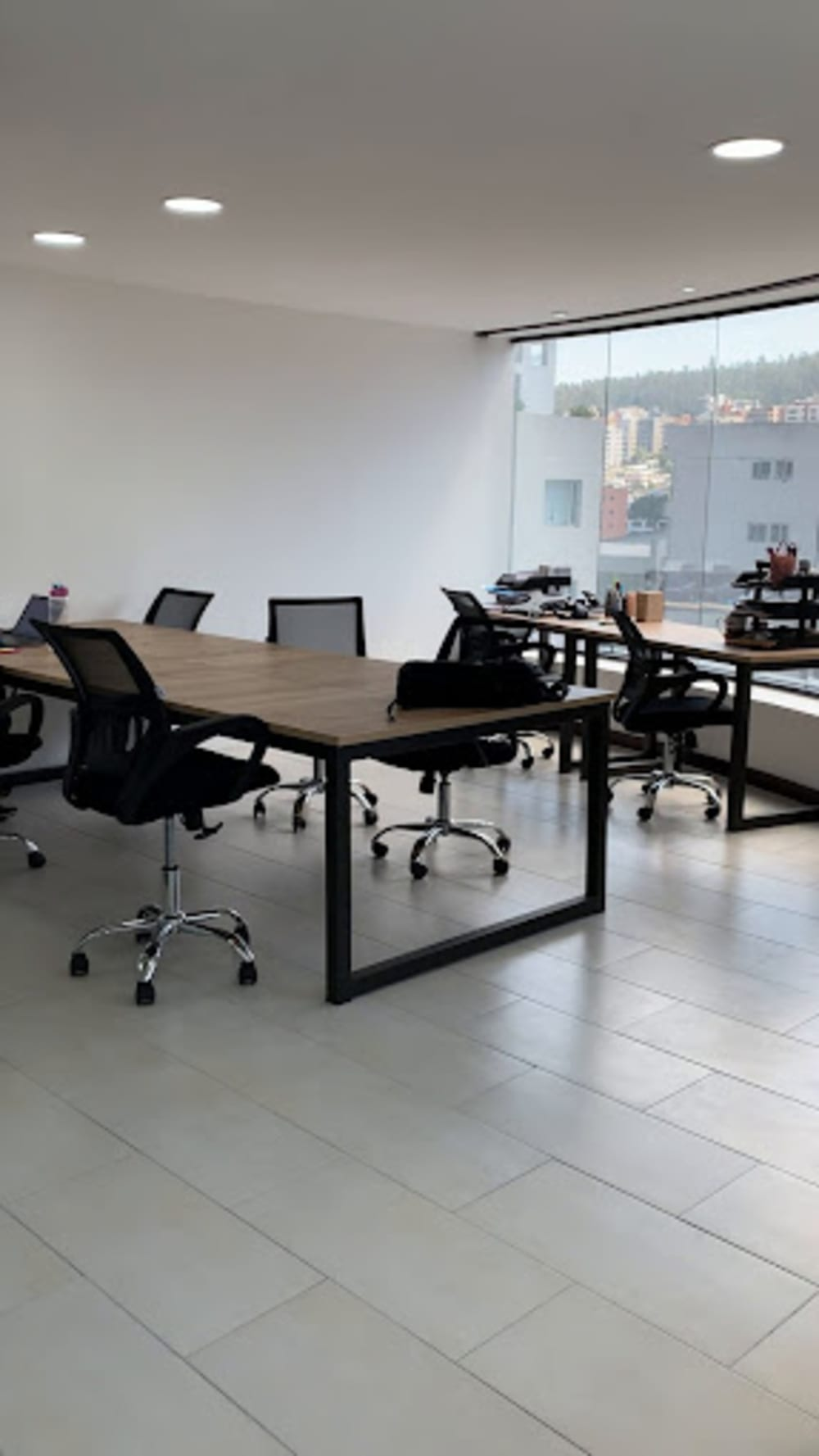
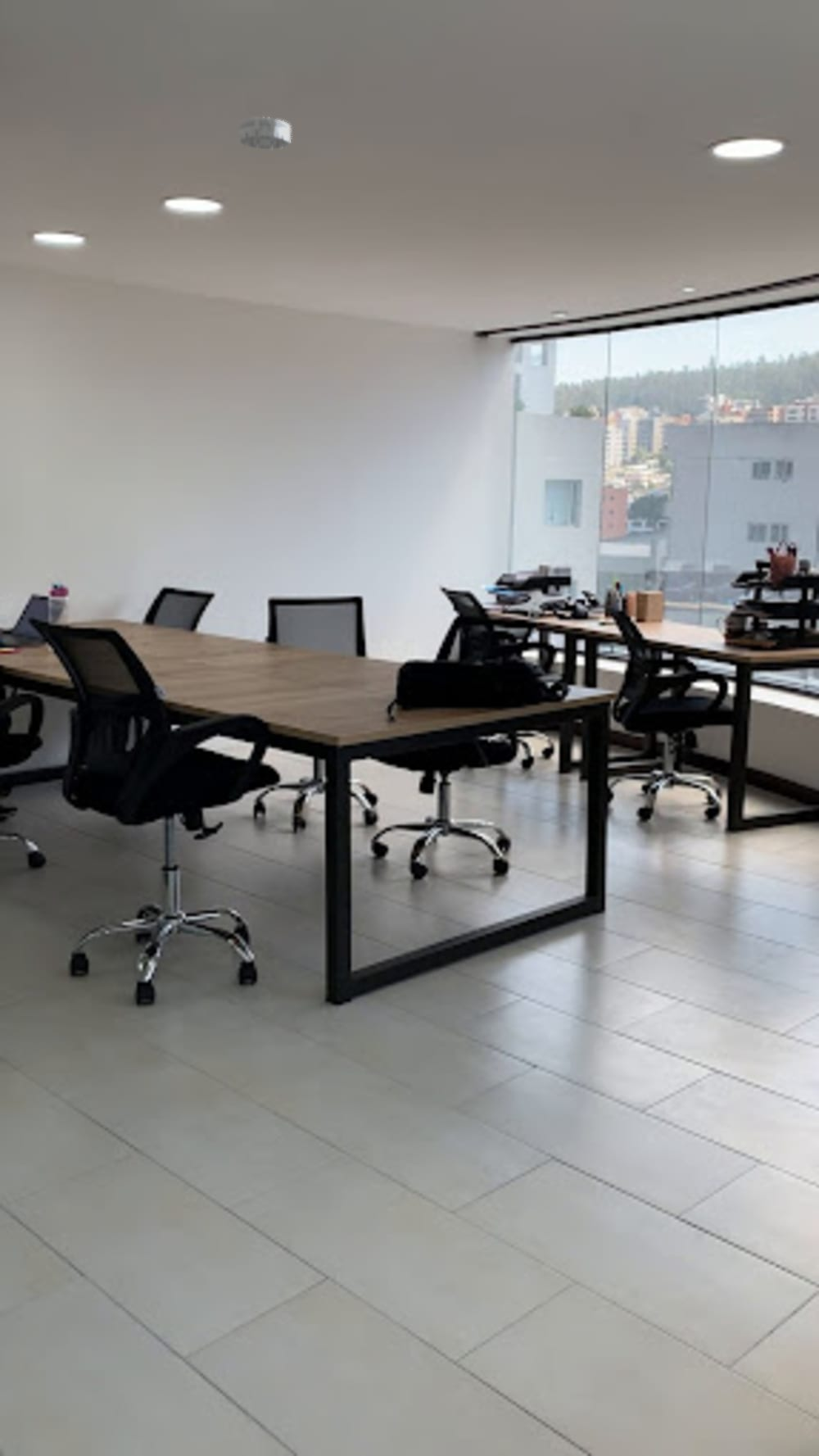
+ smoke detector (265, 132)
